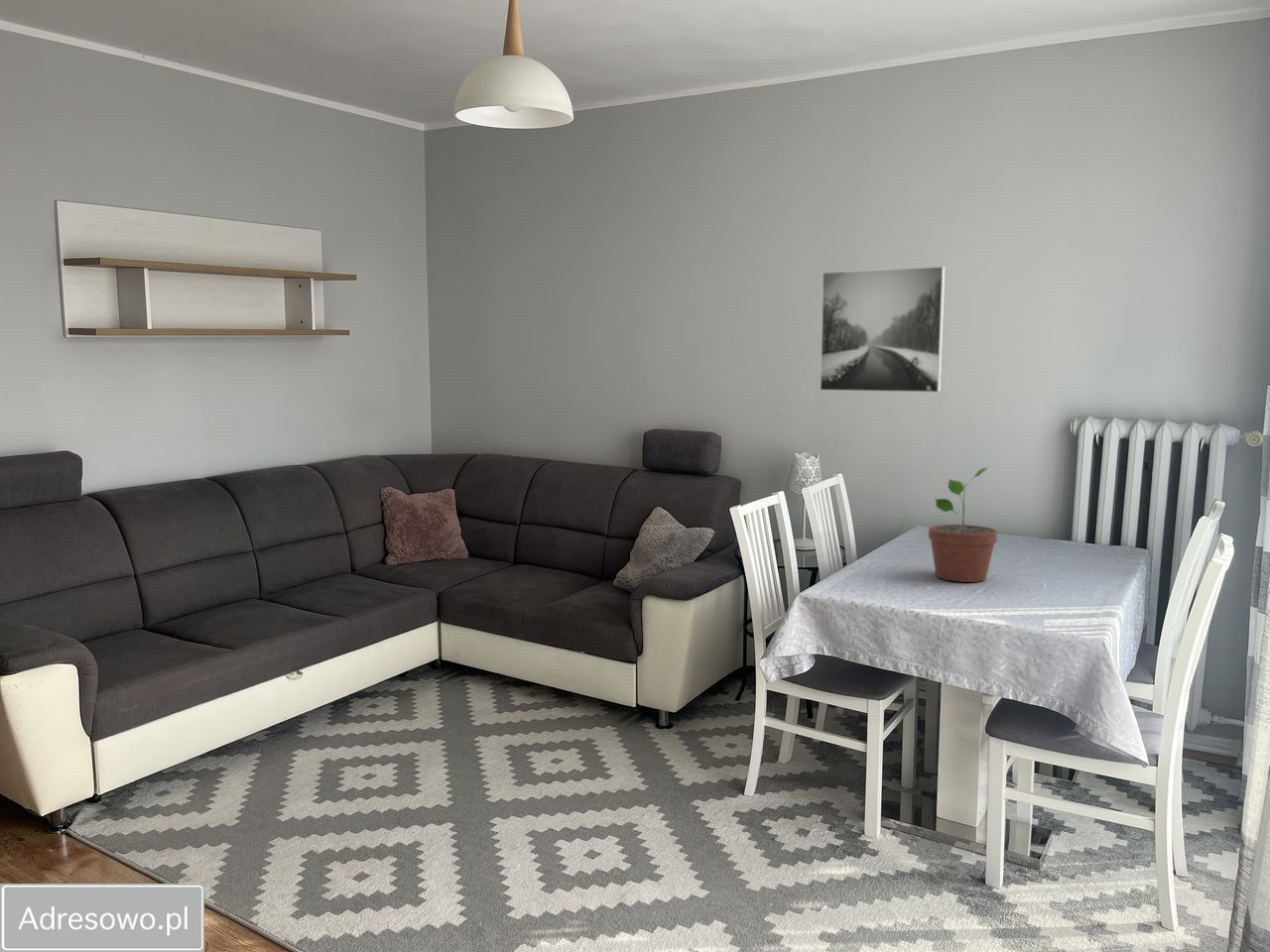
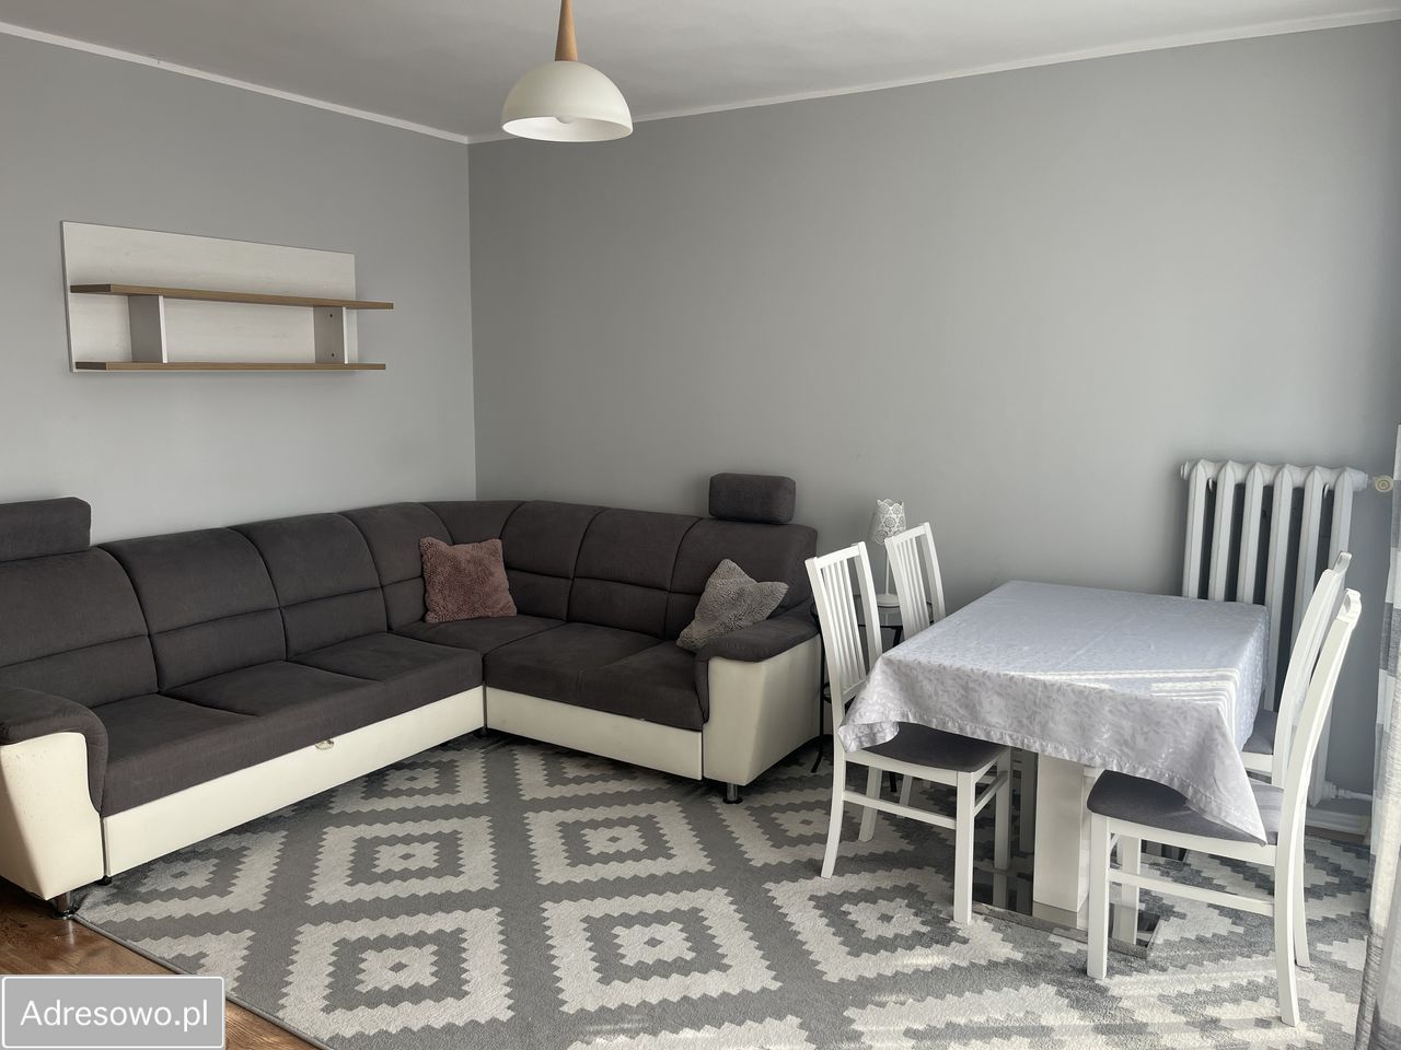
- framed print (880, 330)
- potted plant (962, 522)
